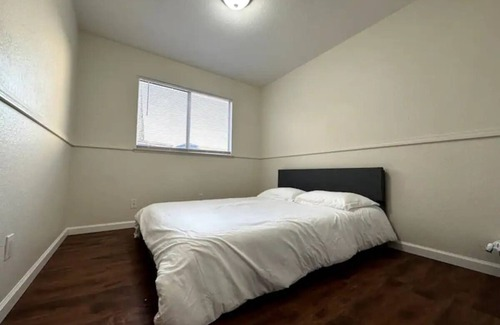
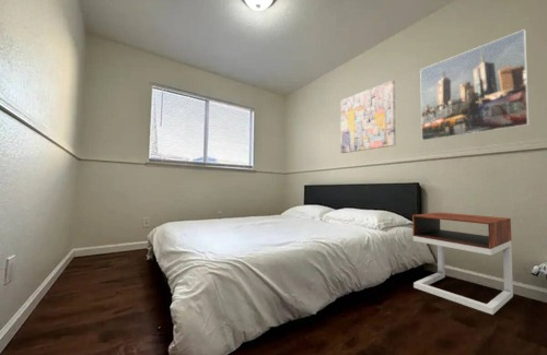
+ wall art (364, 120)
+ nightstand (461, 249)
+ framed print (466, 93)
